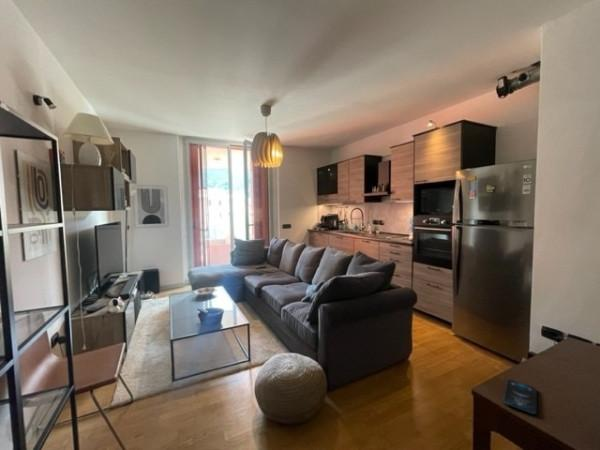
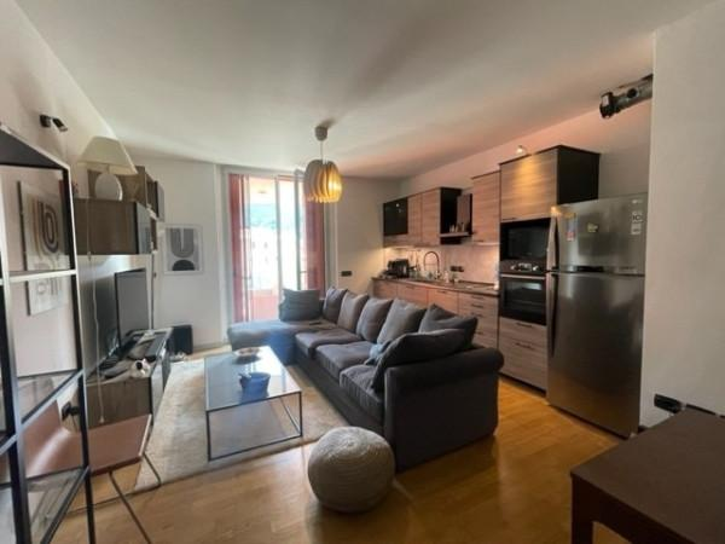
- smartphone (520, 395)
